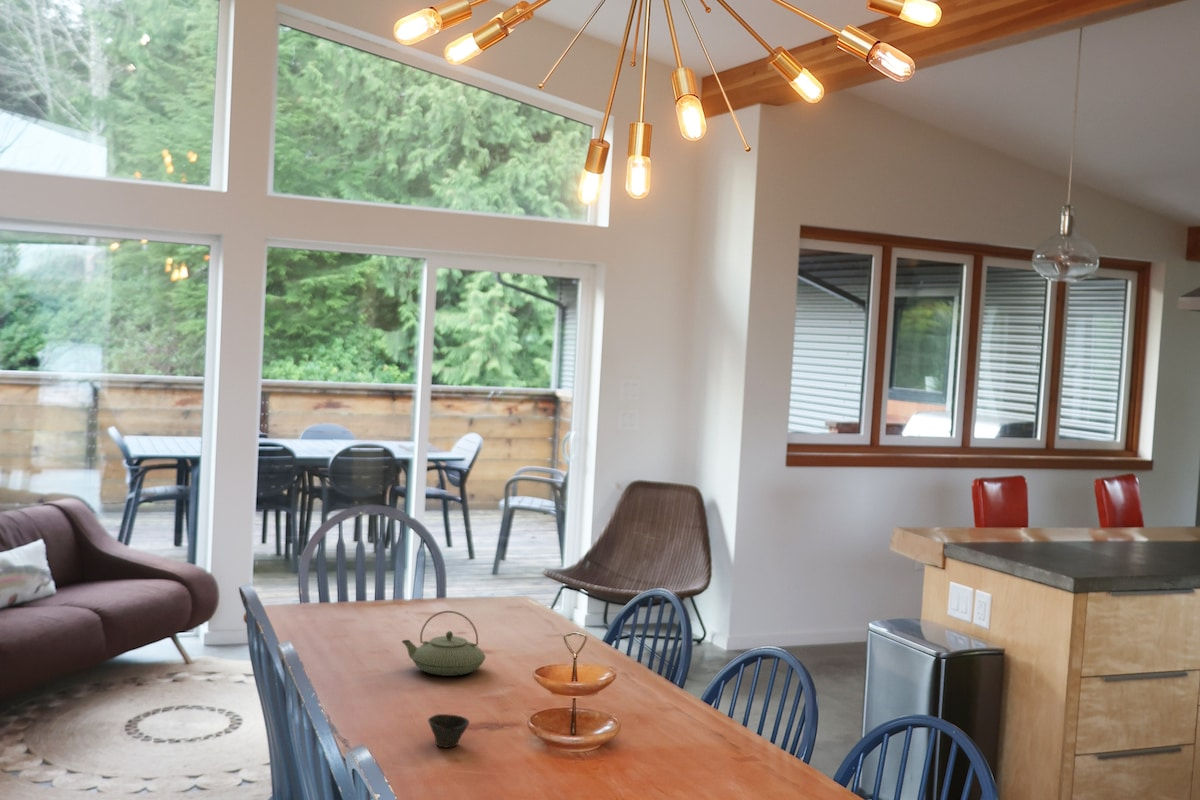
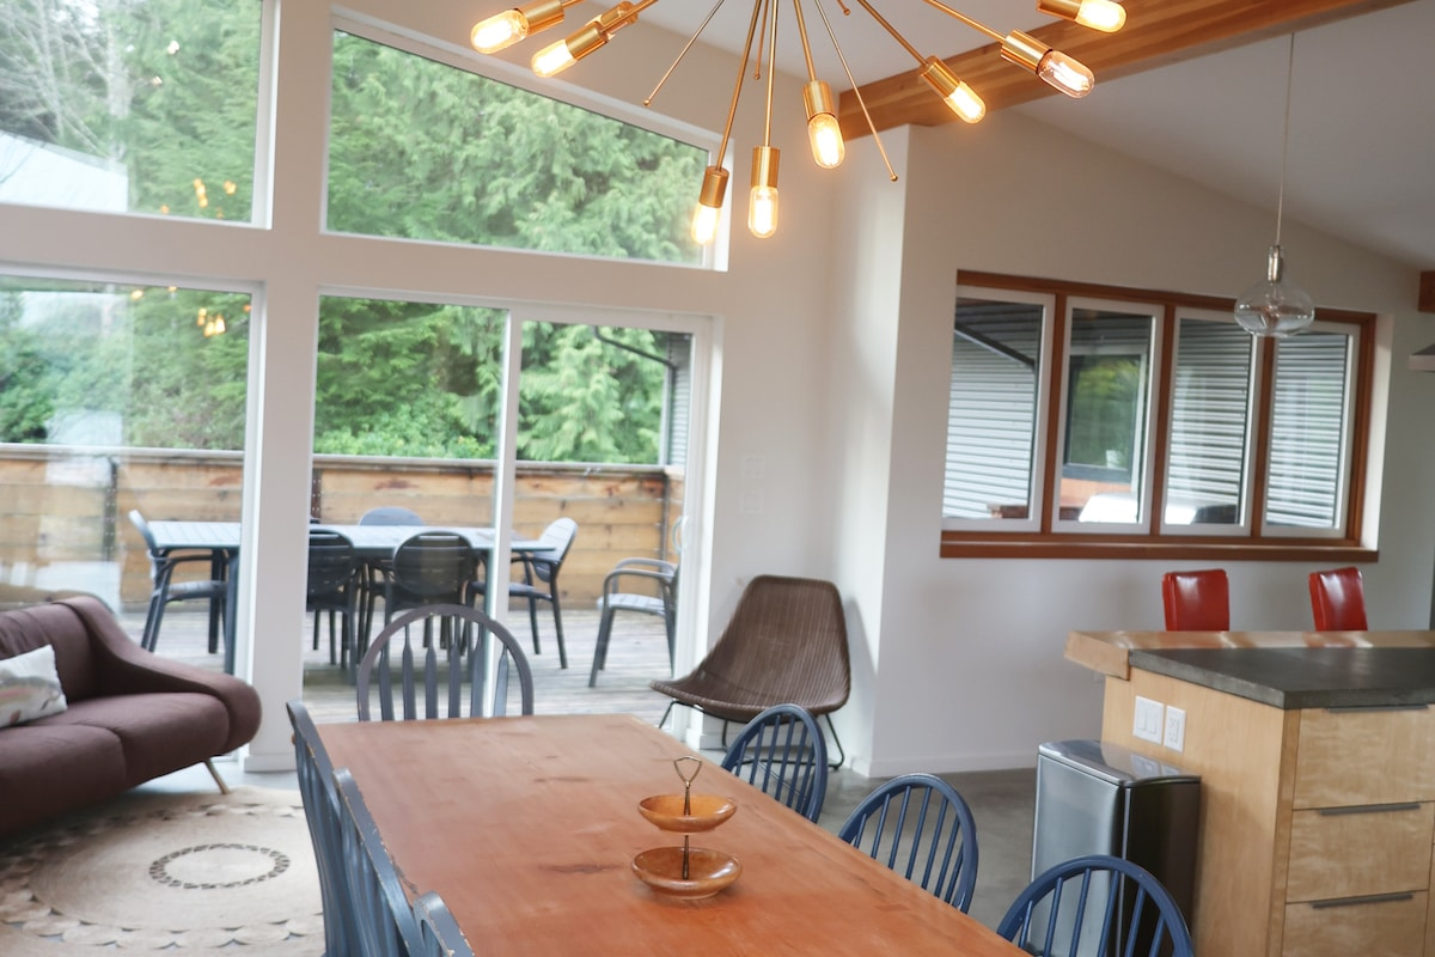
- cup (447, 730)
- teapot (444, 640)
